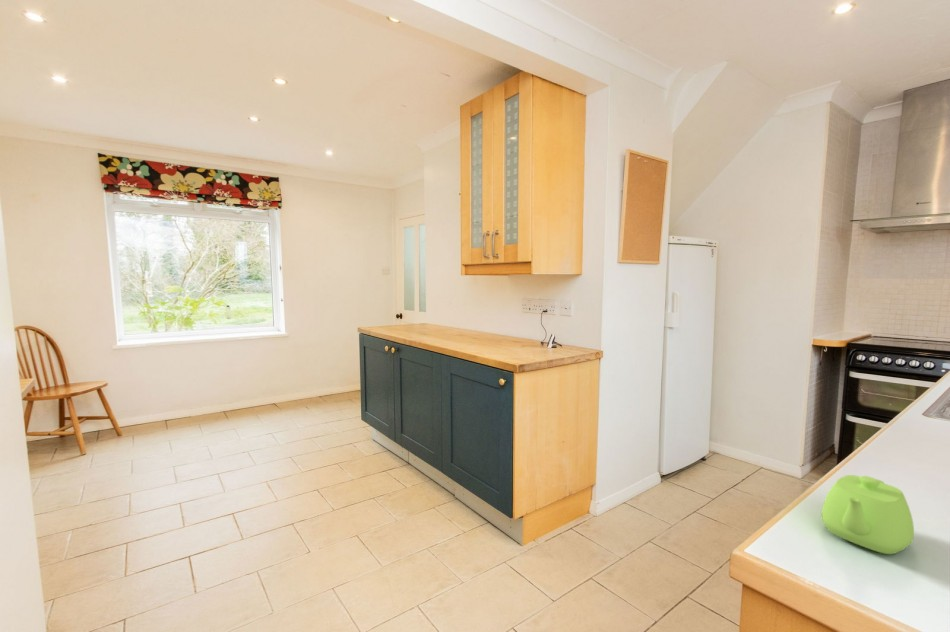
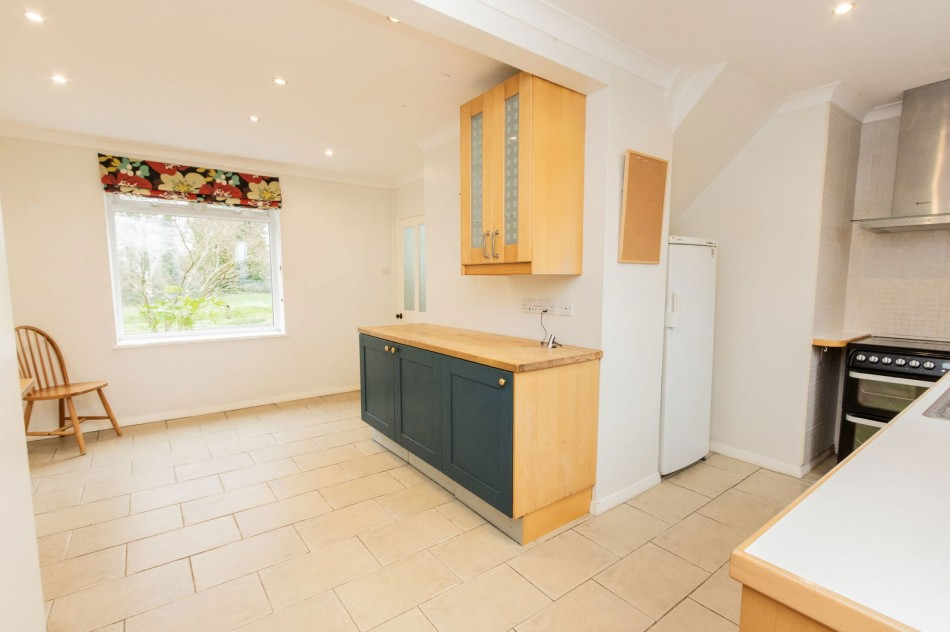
- teapot (865, 509)
